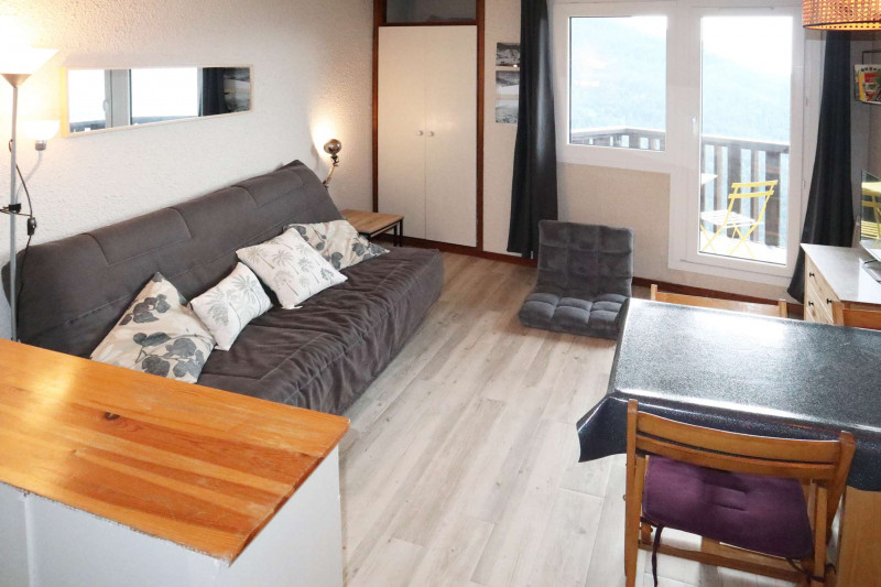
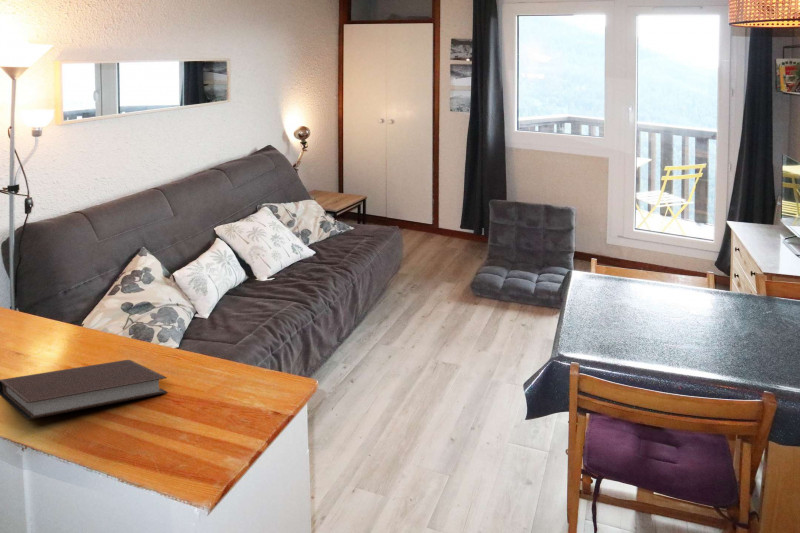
+ notebook (83, 385)
